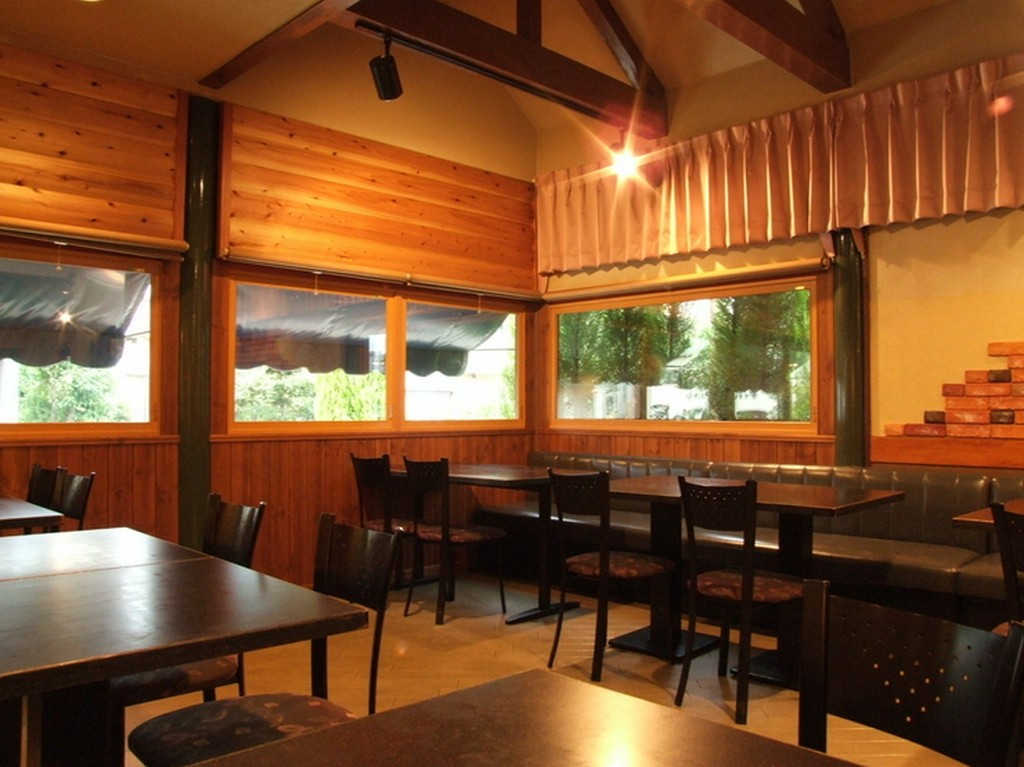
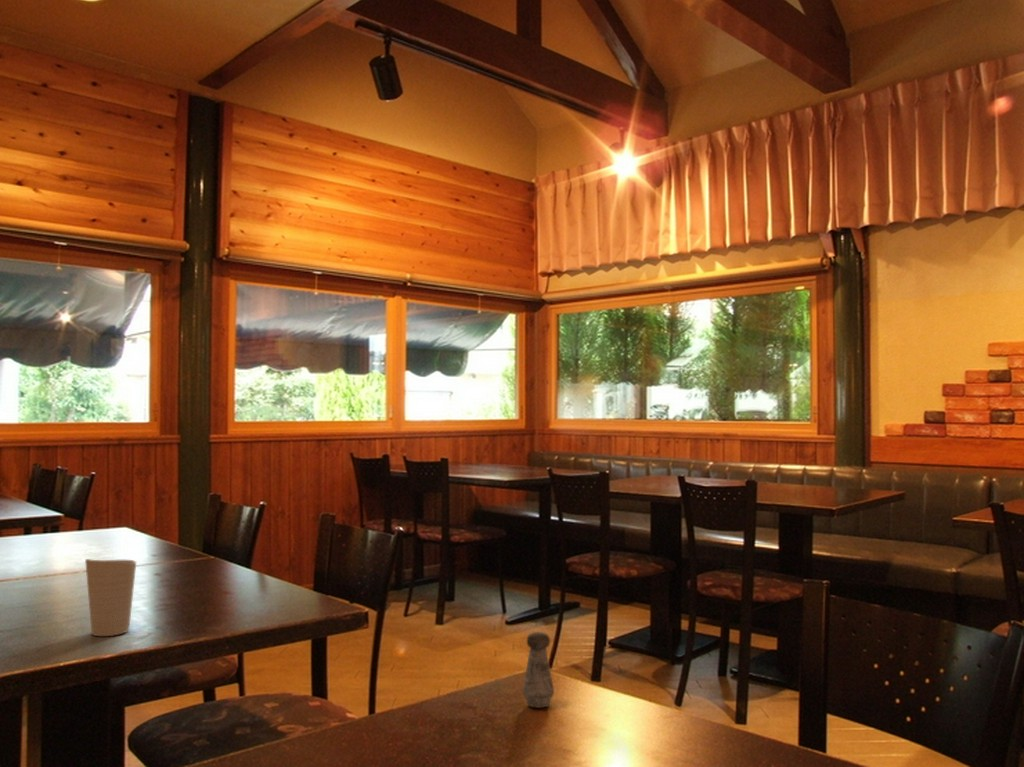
+ salt shaker (538, 668)
+ cup (110, 593)
